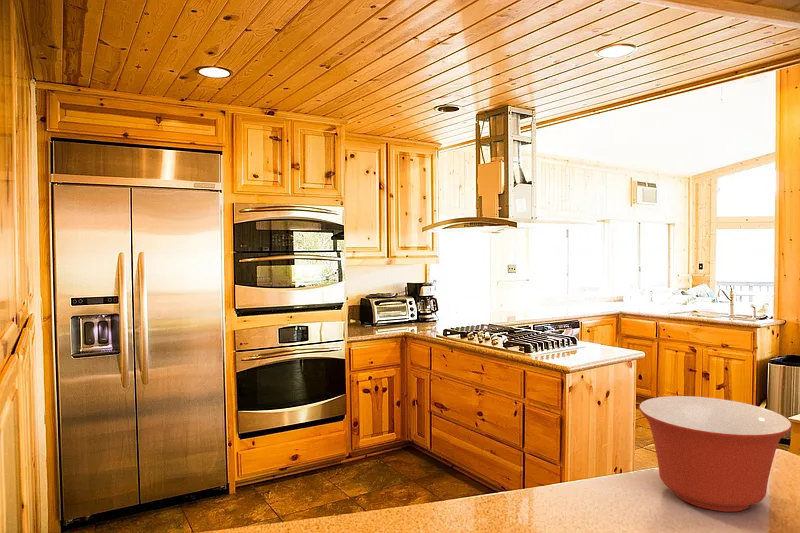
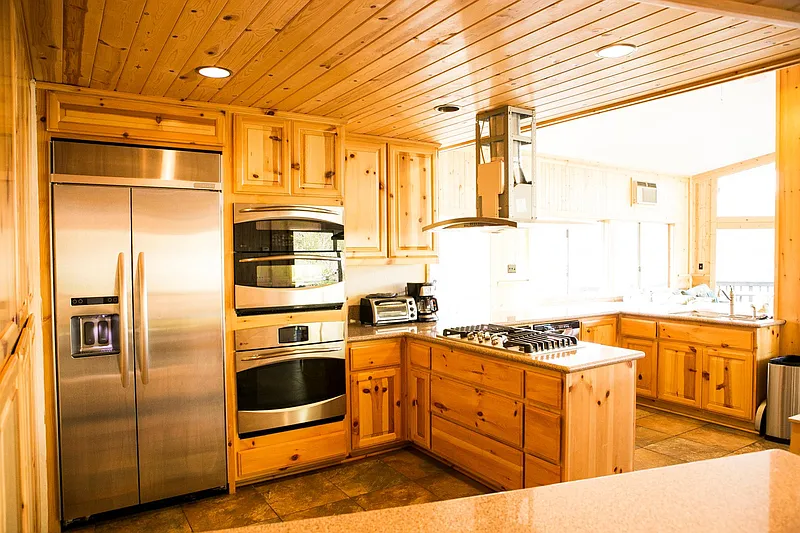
- mixing bowl (710, 454)
